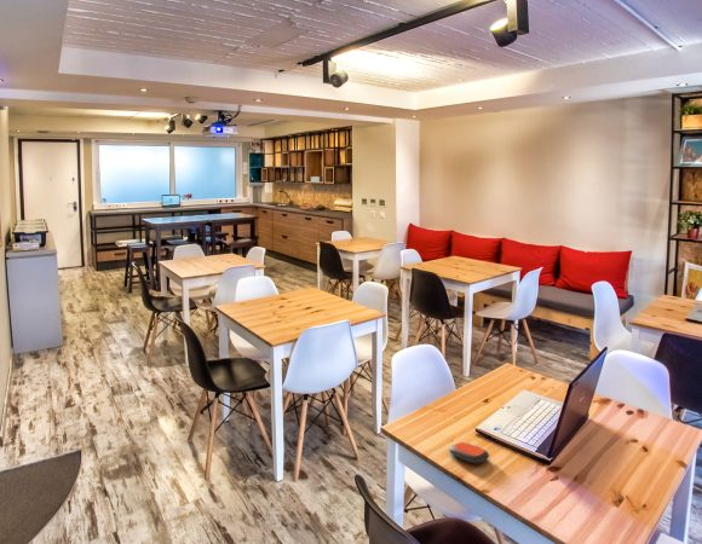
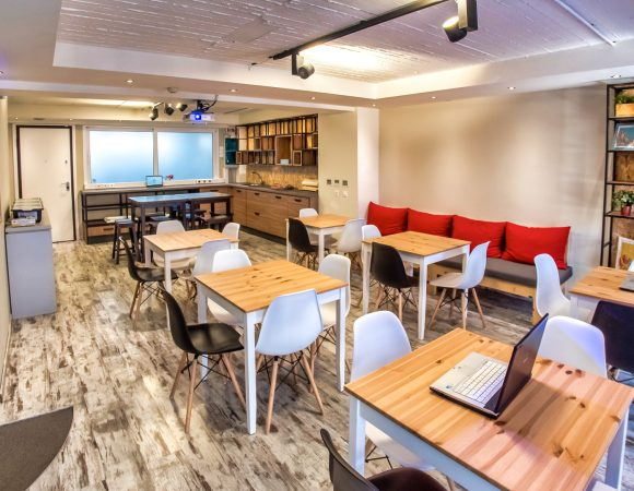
- remote control (468, 452)
